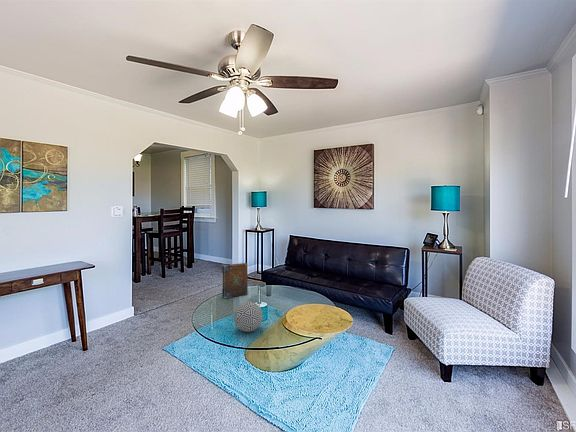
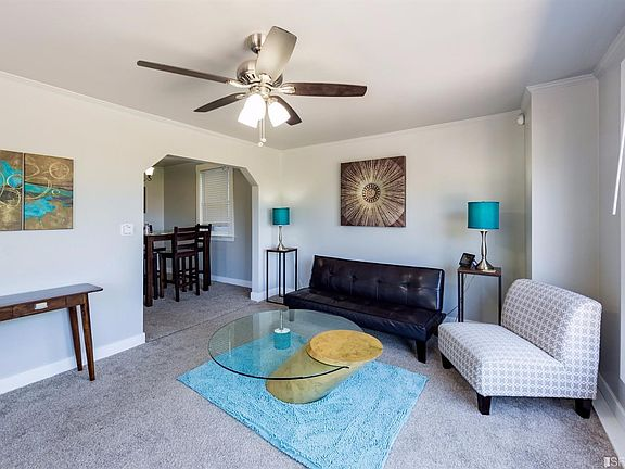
- decorative book (235, 279)
- decorative ball (248, 316)
